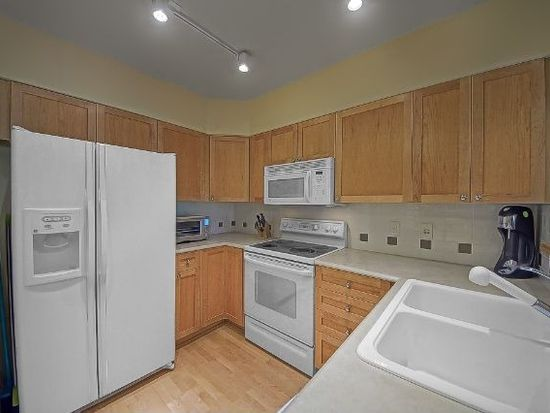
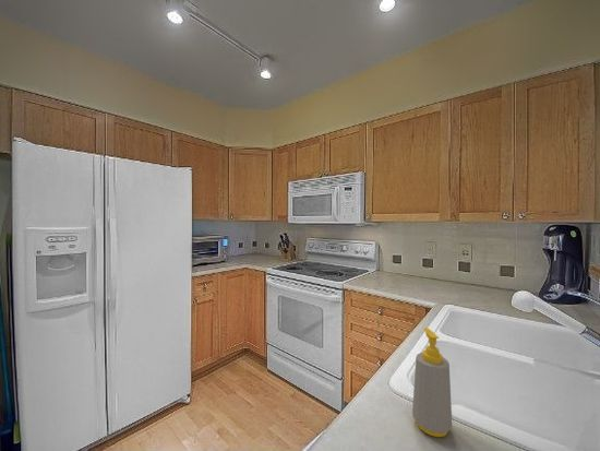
+ soap bottle (431, 379)
